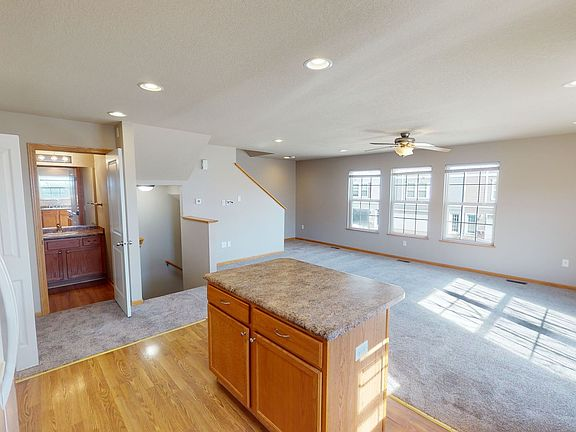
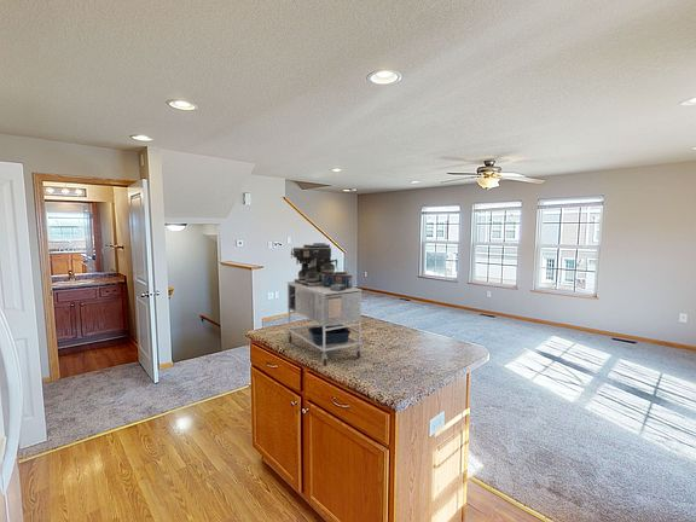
+ coffee maker (321, 294)
